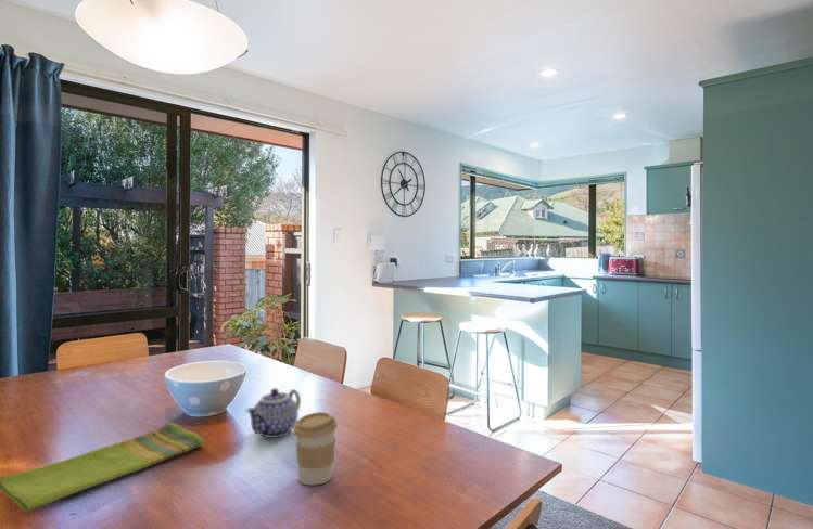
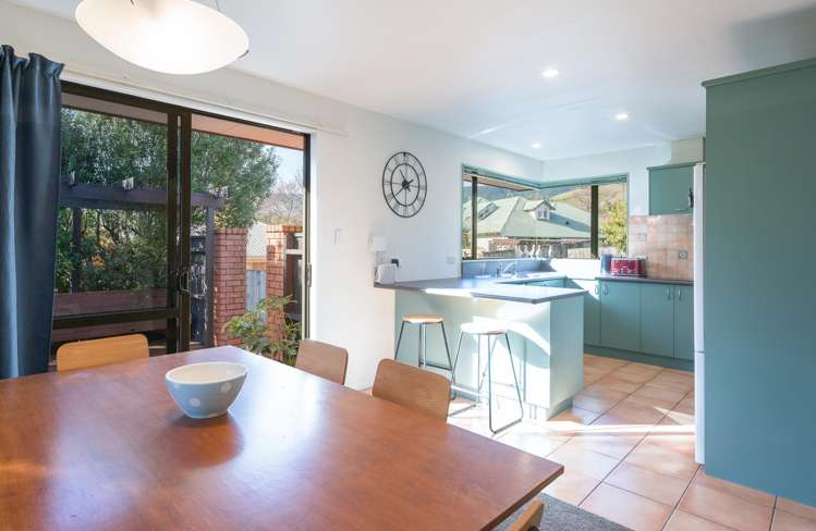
- dish towel (113, 459)
- teapot (275, 410)
- coffee cup (315, 447)
